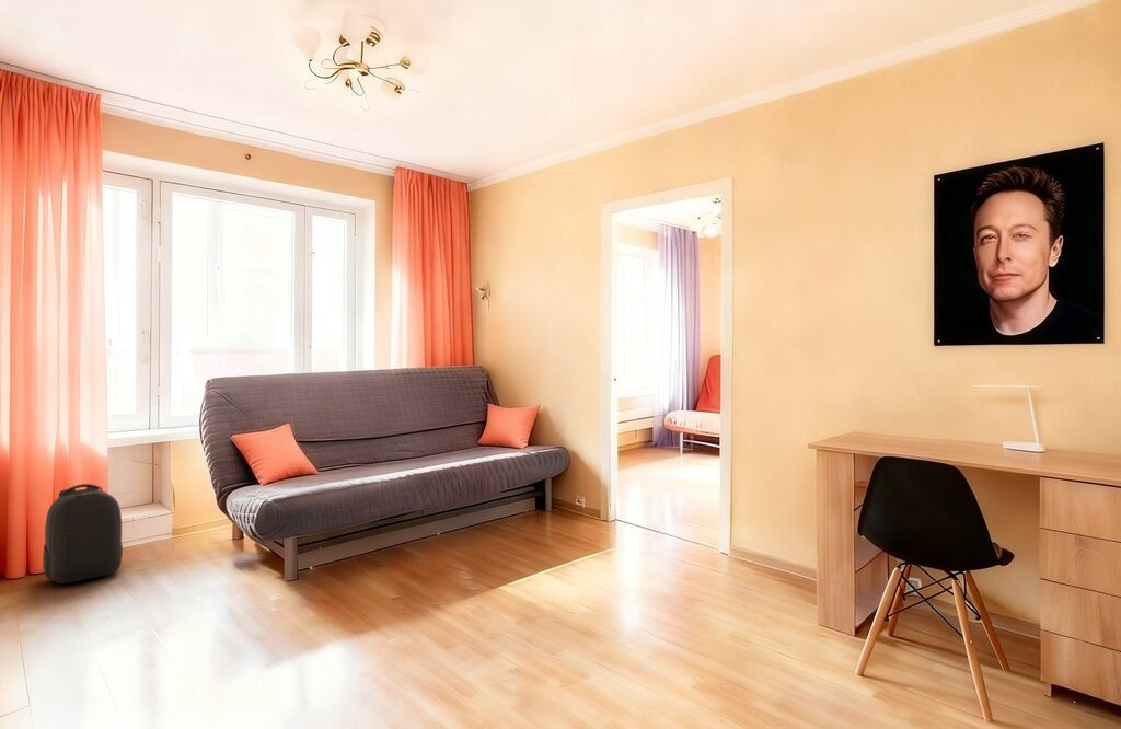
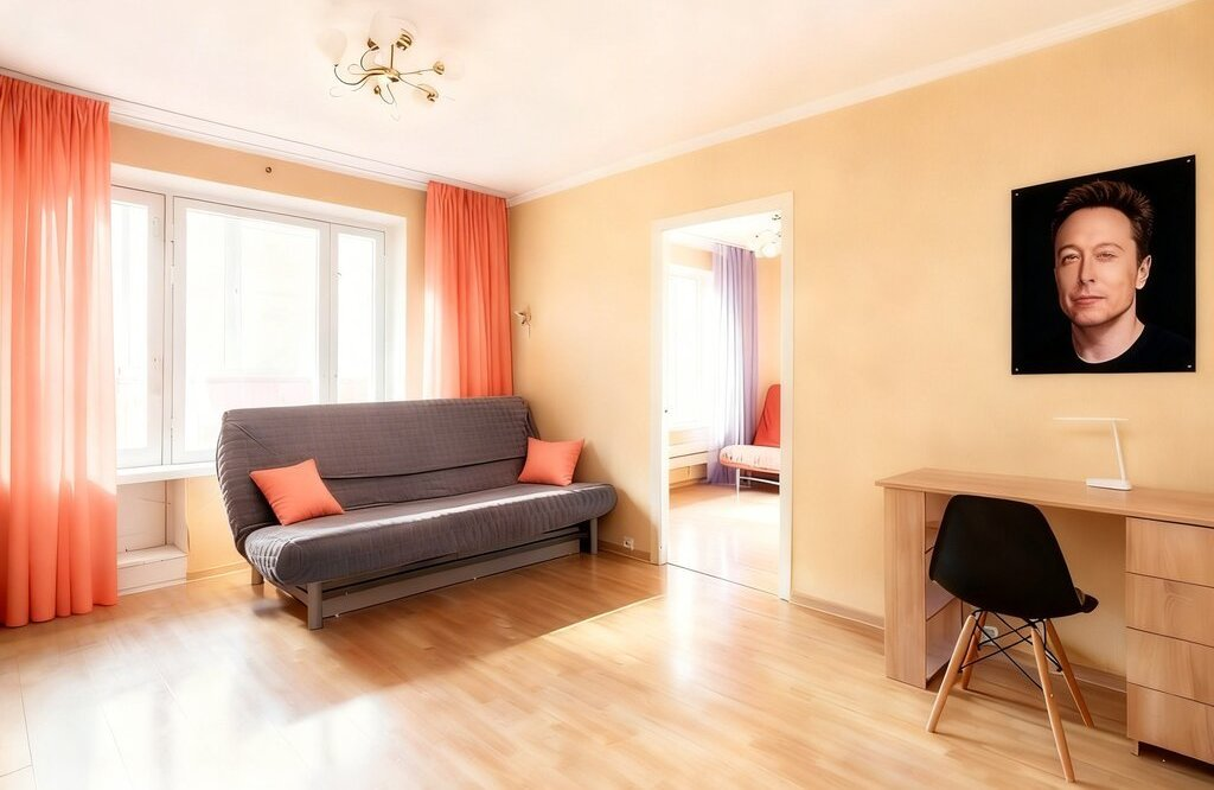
- backpack (83, 530)
